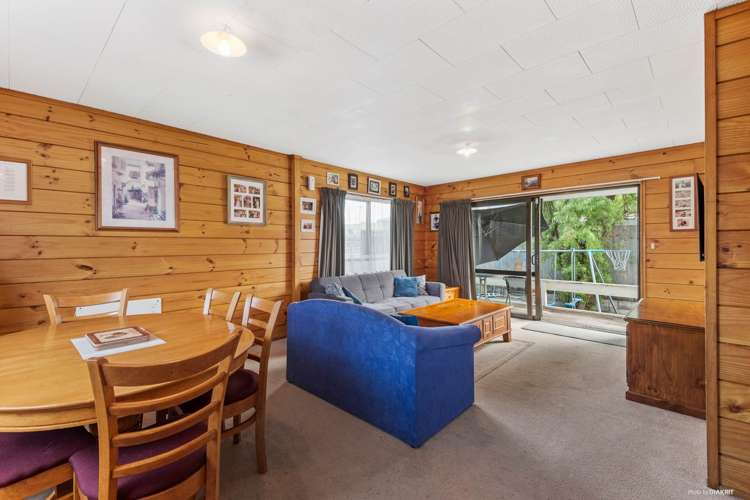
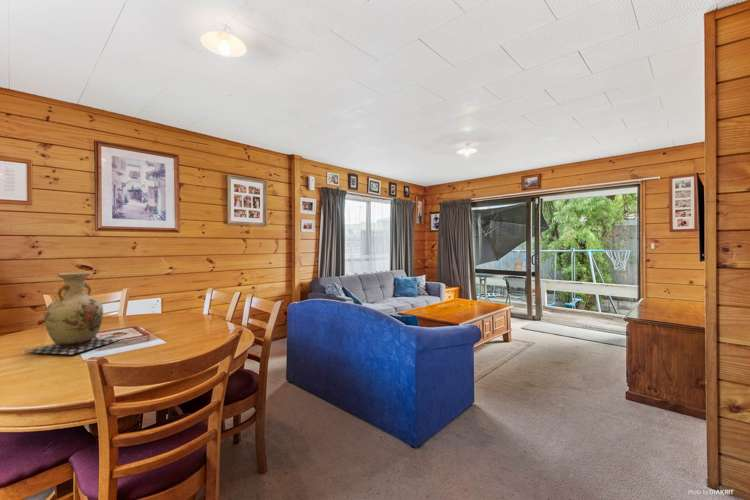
+ vase (75, 309)
